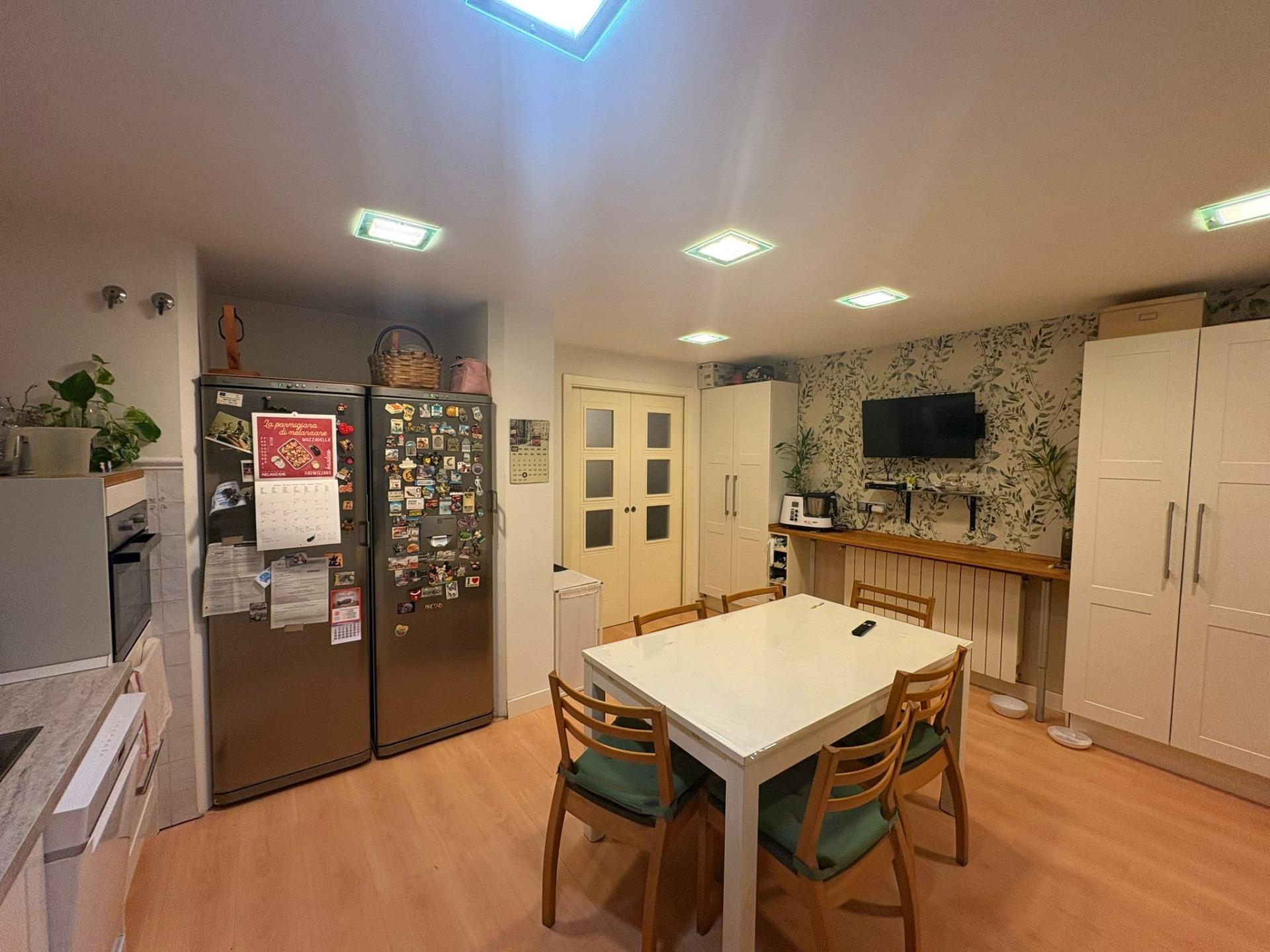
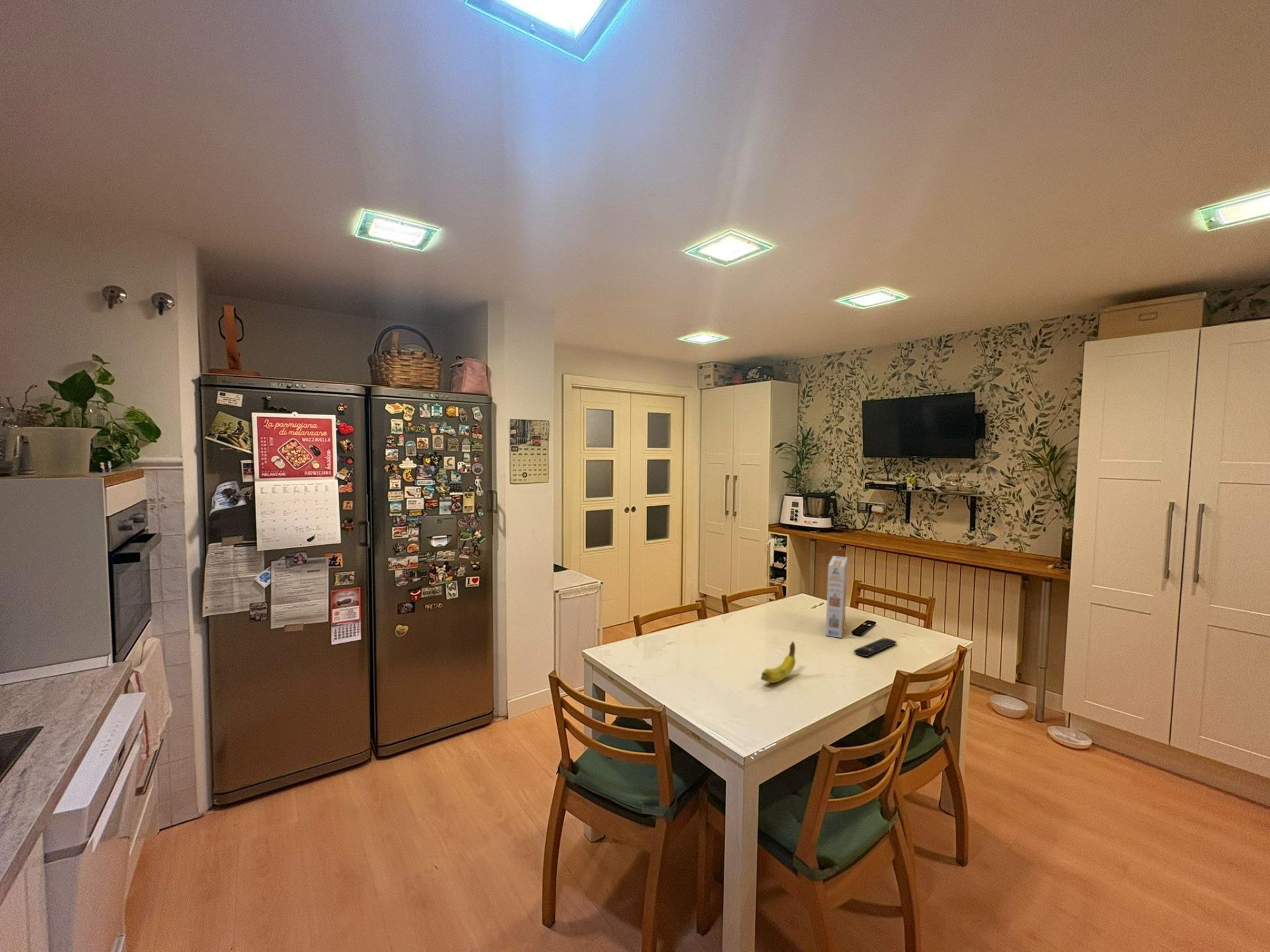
+ remote control (876, 647)
+ fruit (780, 665)
+ cereal box (837, 594)
